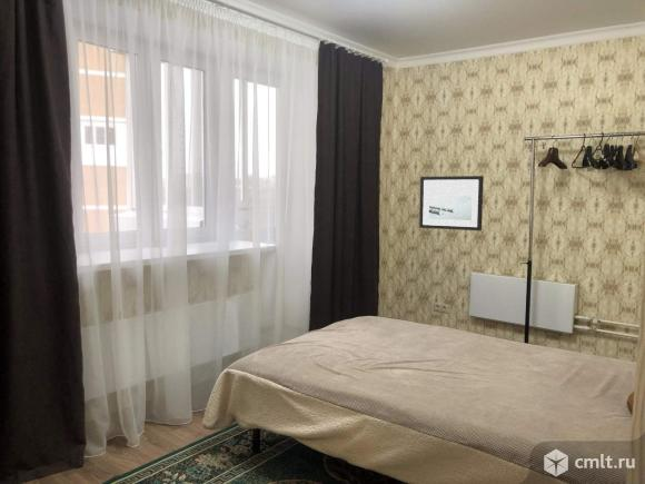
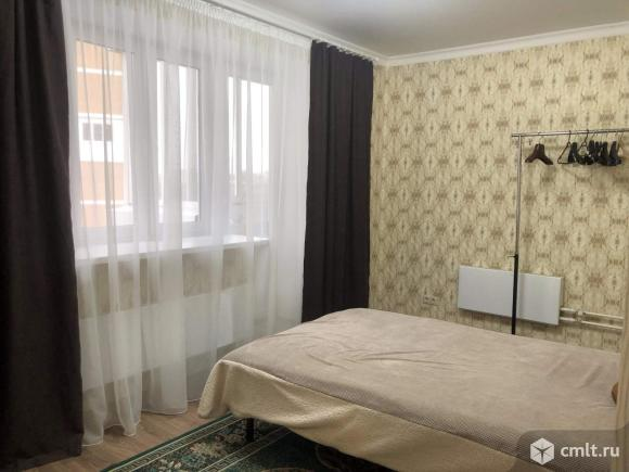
- wall art (449, 203)
